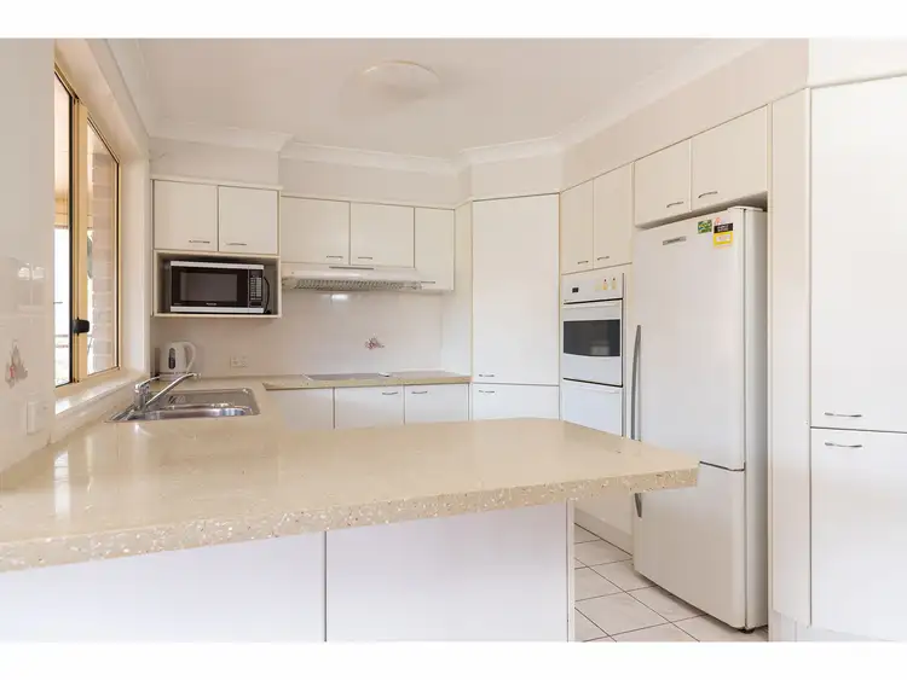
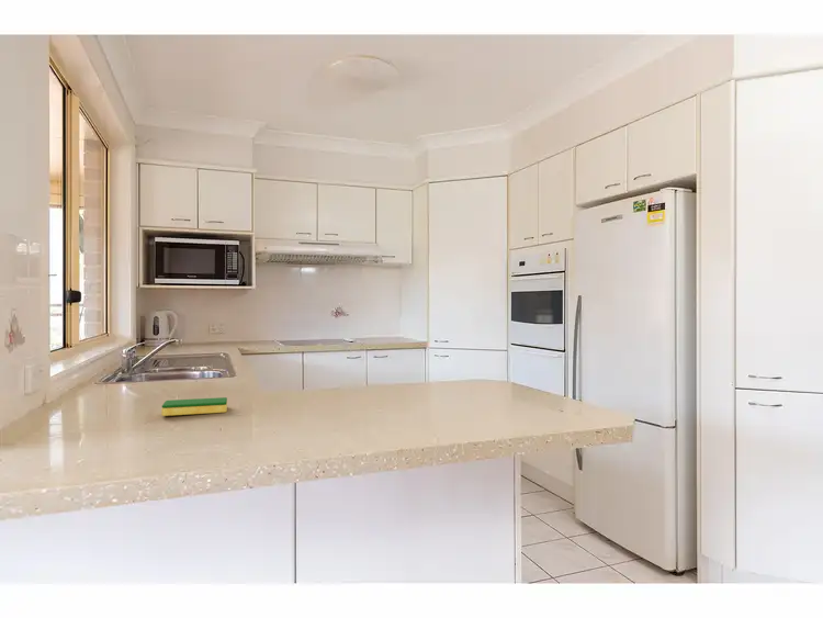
+ dish sponge (195, 406)
